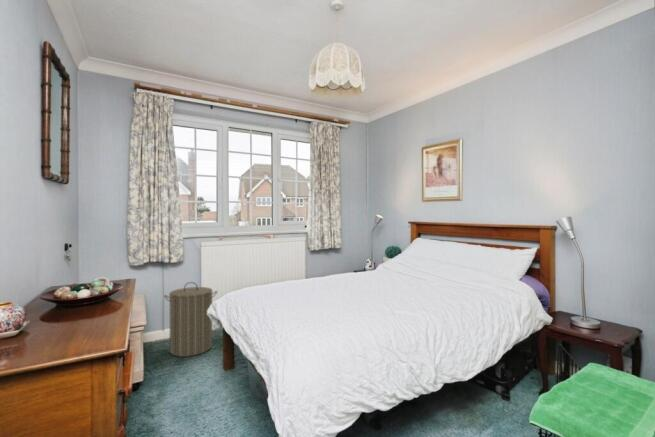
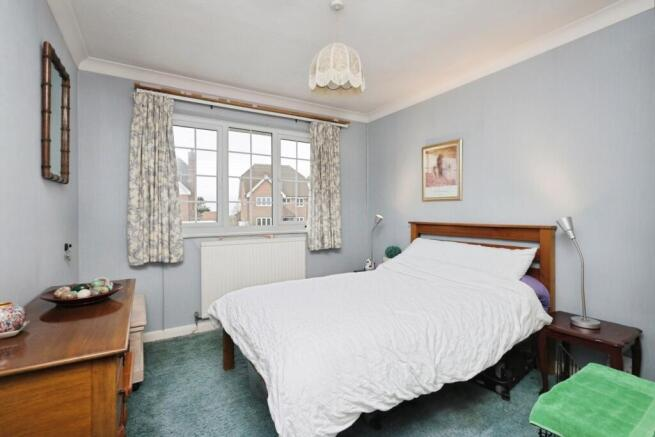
- laundry hamper (191, 315)
